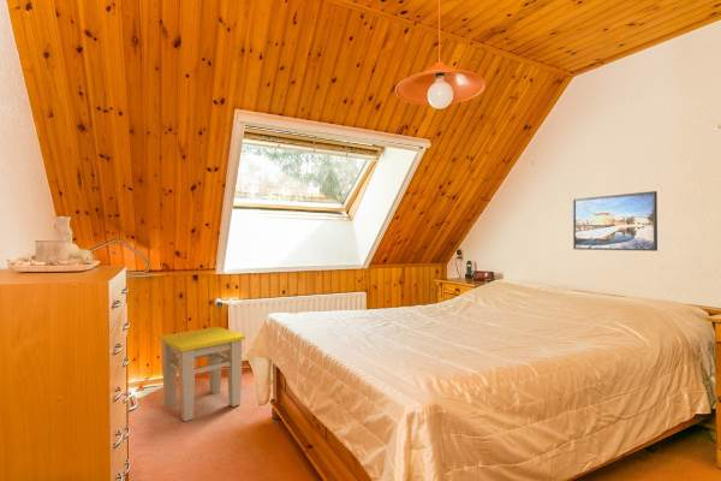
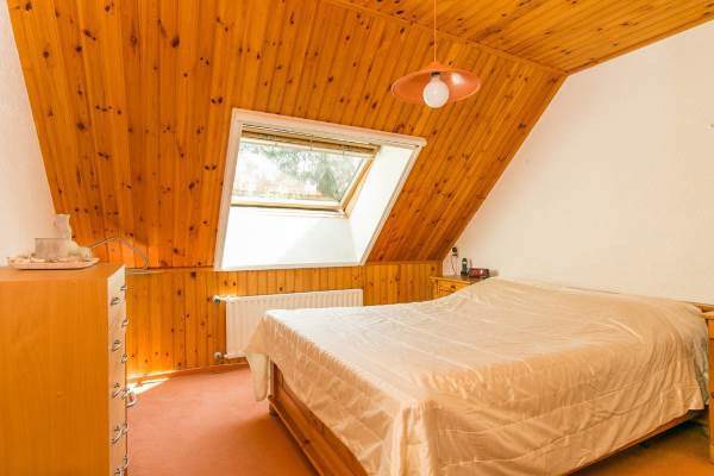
- stool (202, 369)
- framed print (610, 222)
